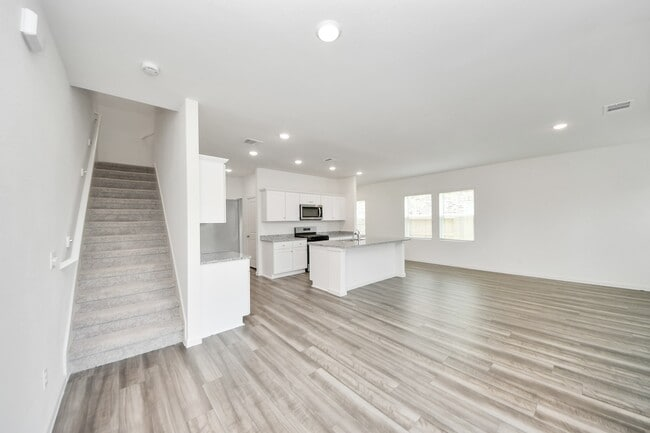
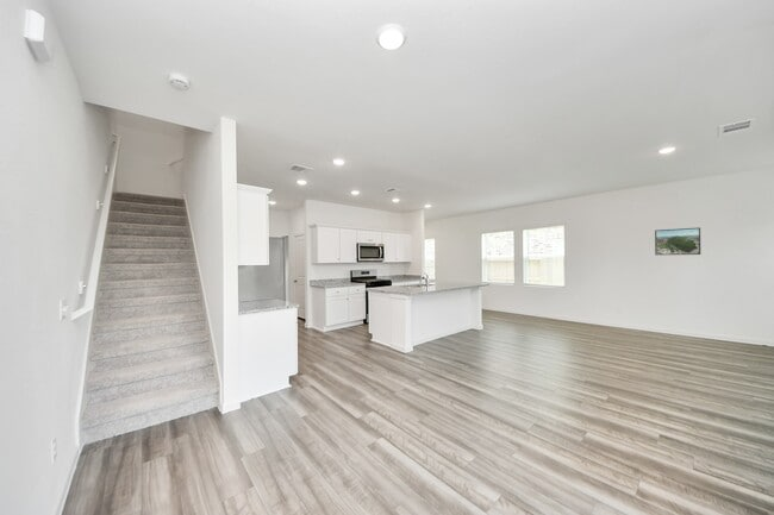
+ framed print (676, 241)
